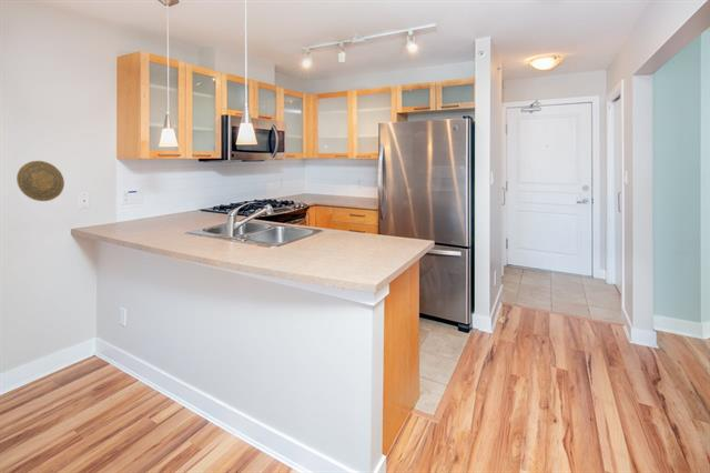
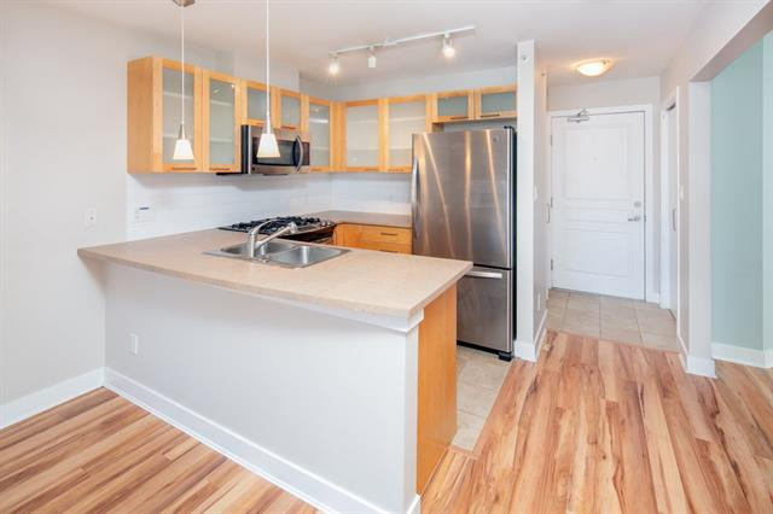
- decorative plate (42, 181)
